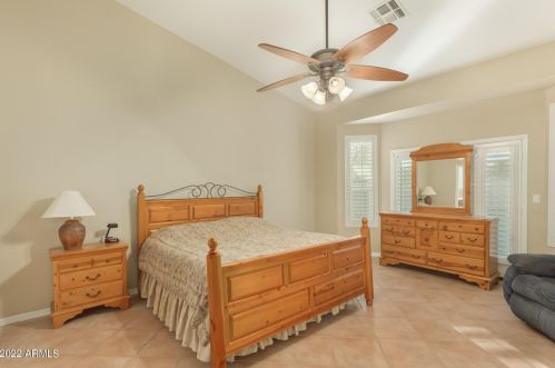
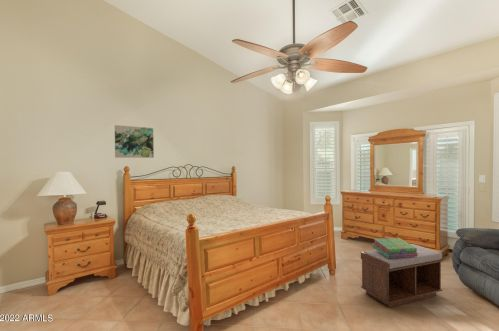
+ stack of books (393, 248)
+ bench (401, 272)
+ wall art (134, 142)
